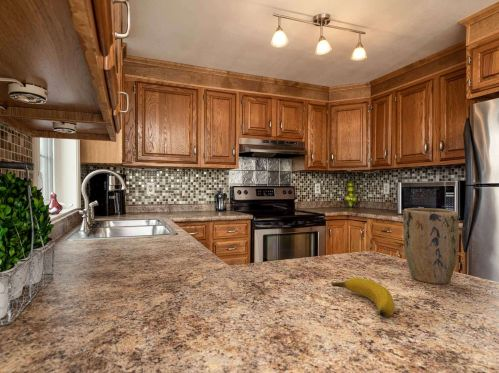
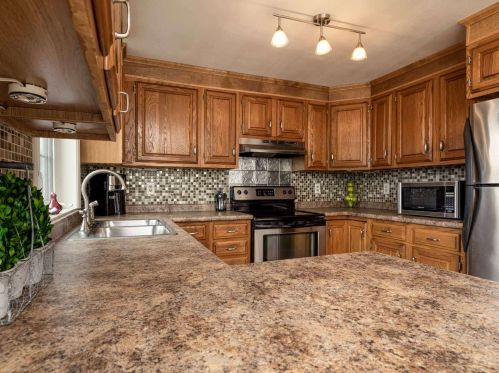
- plant pot (429, 244)
- banana (364, 291)
